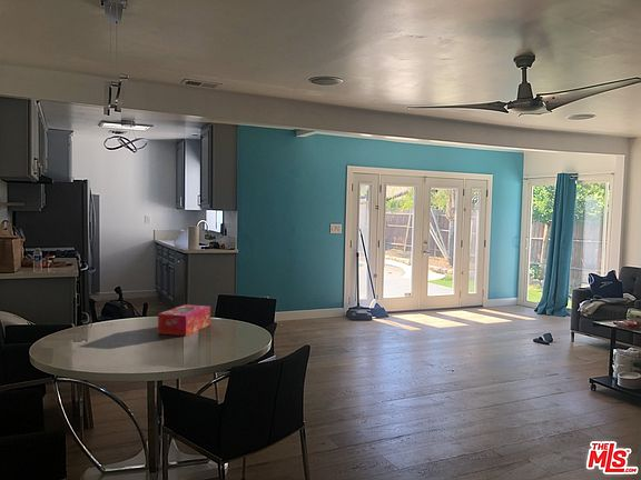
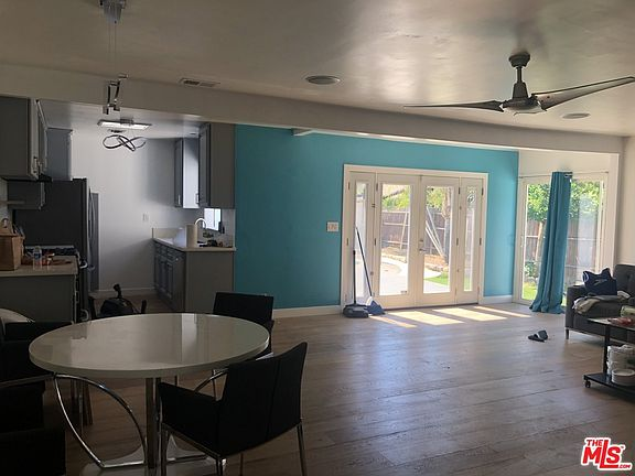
- tissue box (185, 319)
